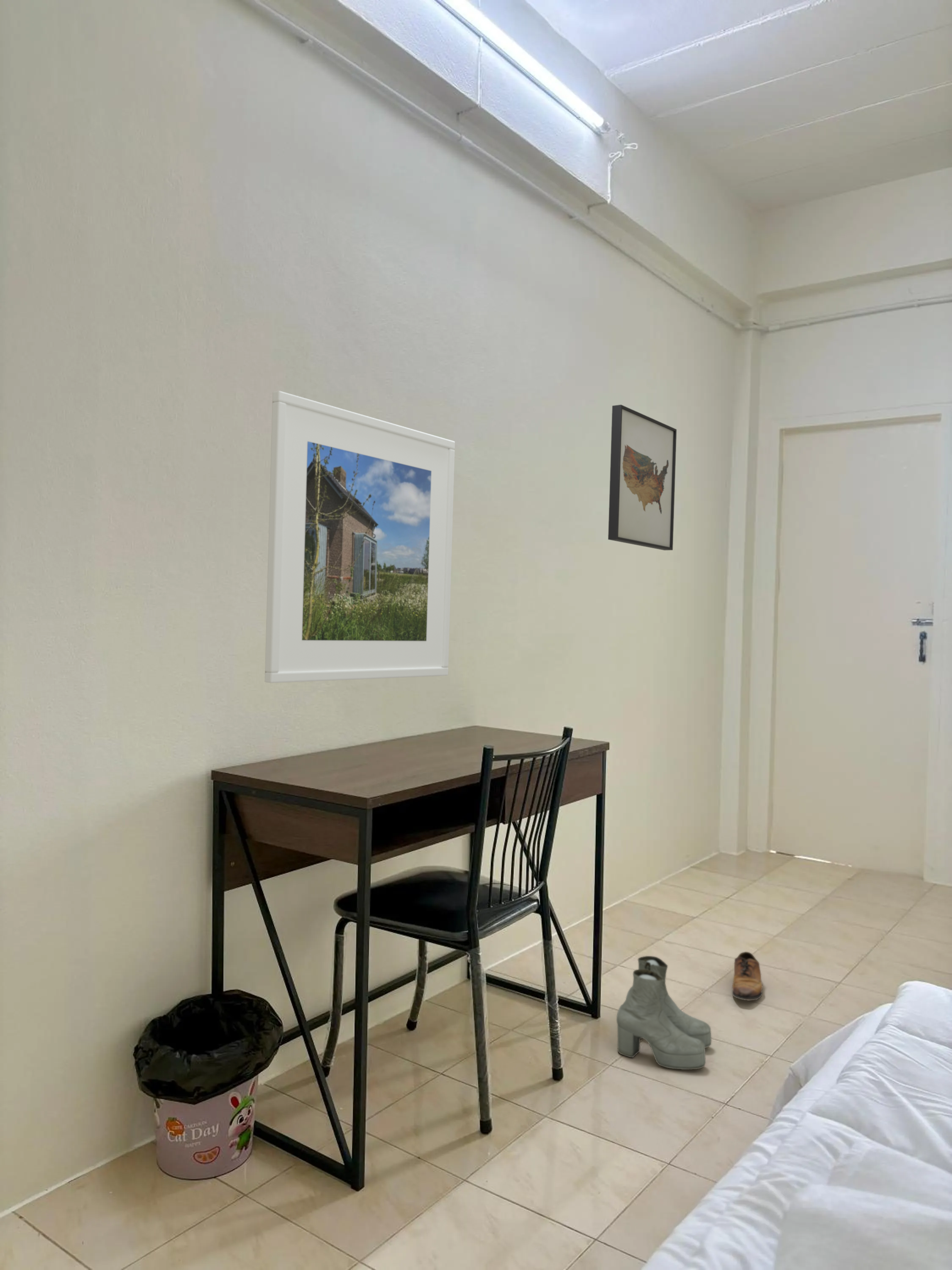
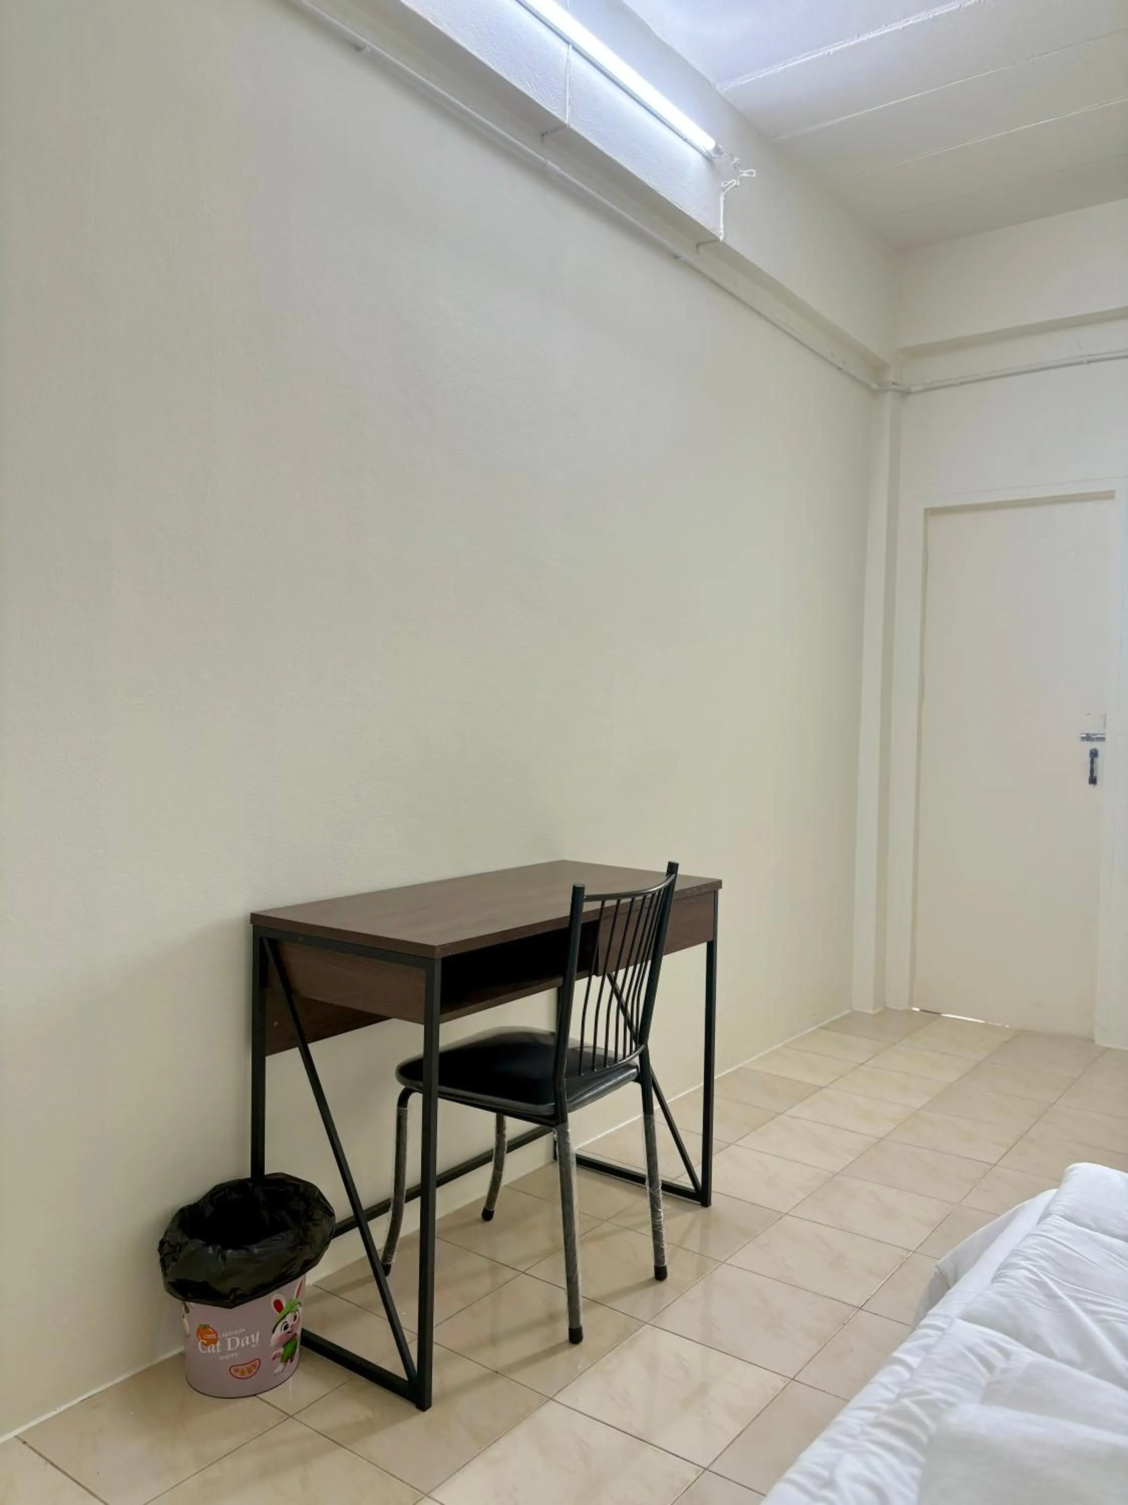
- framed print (370, 549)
- boots (664, 1009)
- shoe (746, 975)
- wall art (644, 481)
